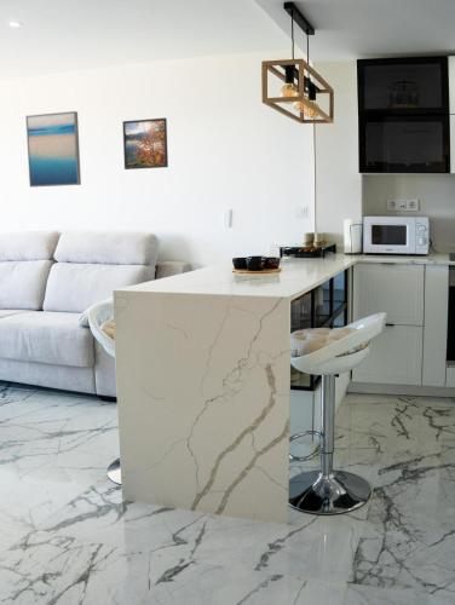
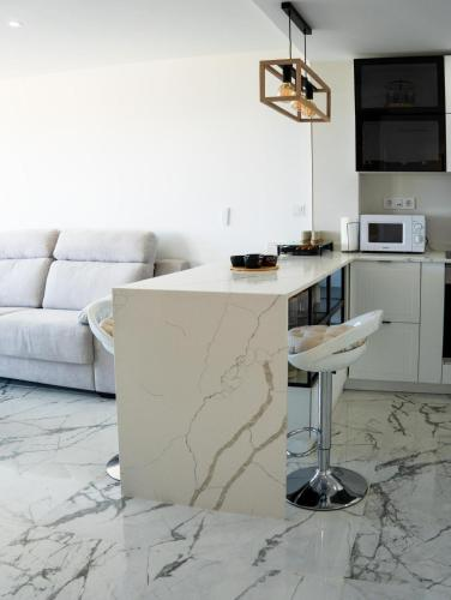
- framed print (144, 144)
- wall art (52, 150)
